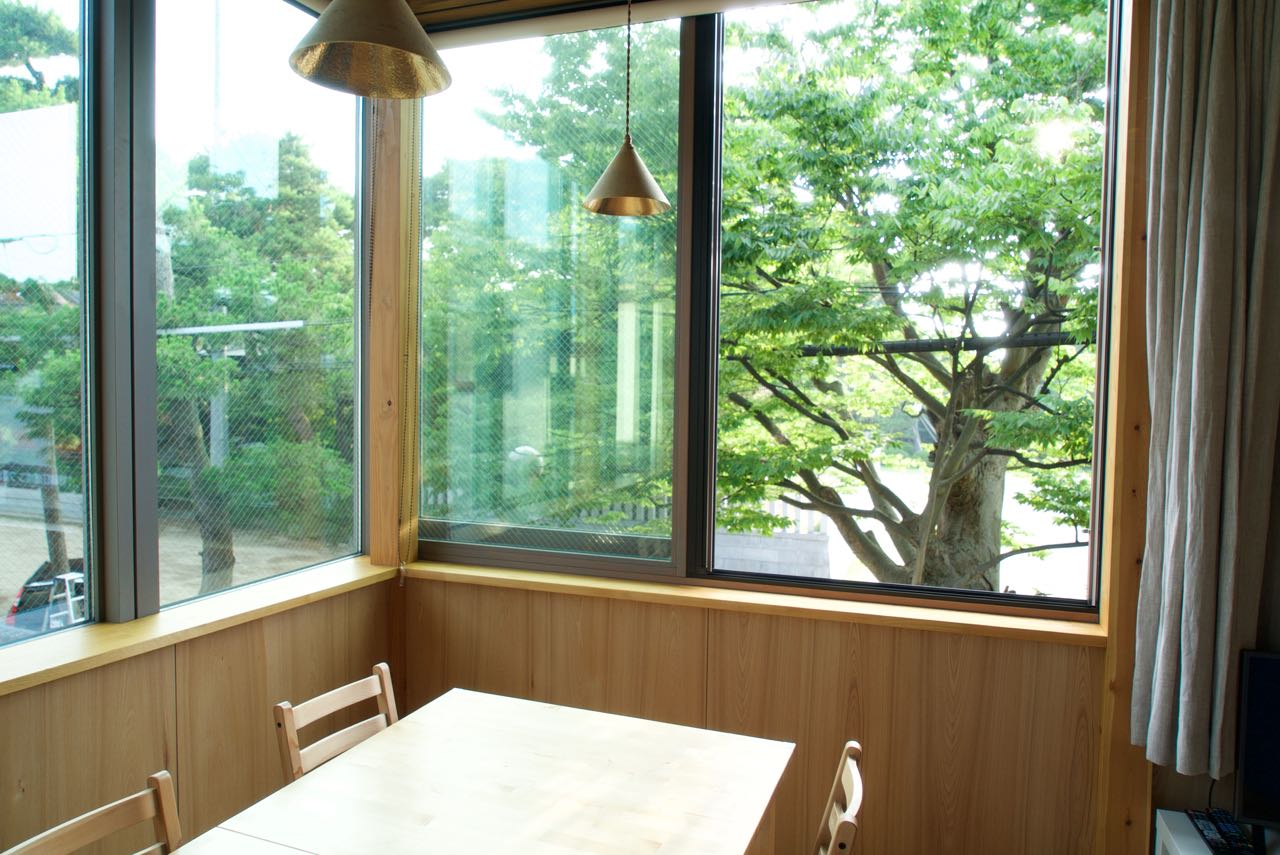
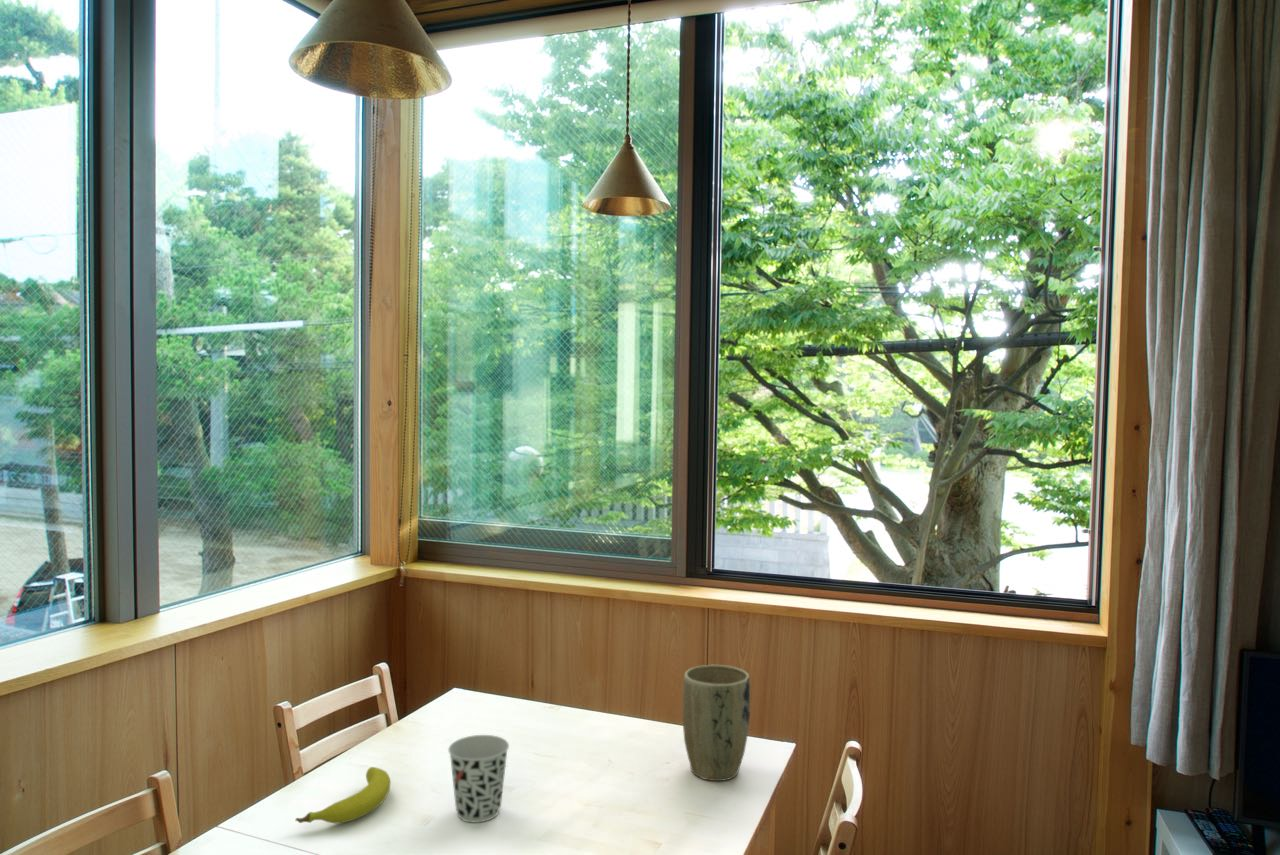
+ cup (478, 779)
+ fruit (350, 796)
+ plant pot (716, 722)
